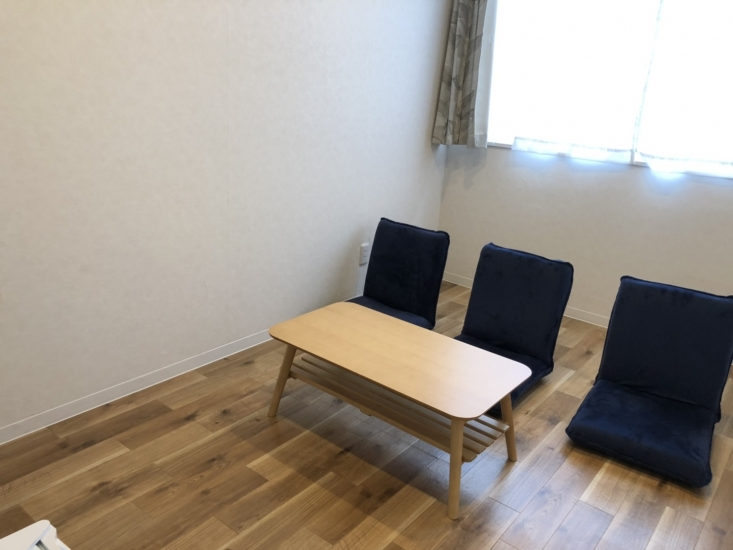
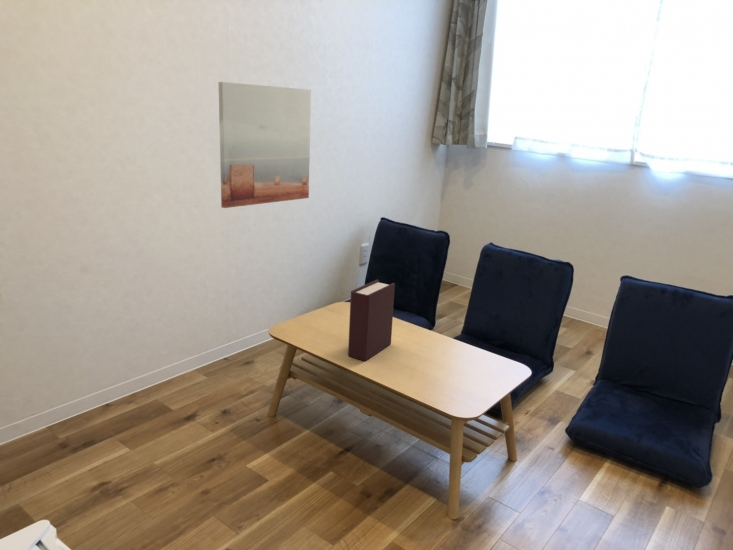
+ bible (371, 319)
+ wall art (267, 145)
